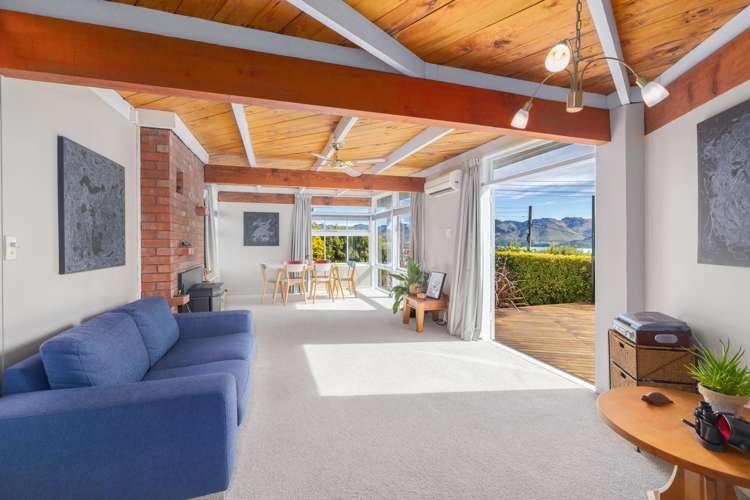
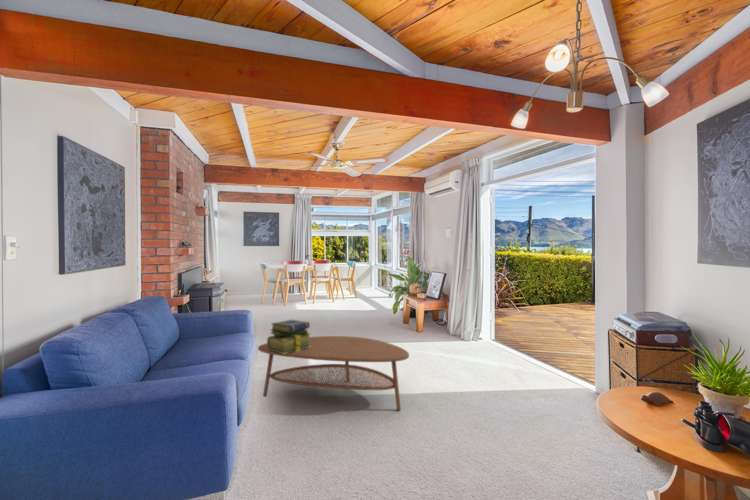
+ coffee table (335, 369)
+ stack of books (289, 334)
